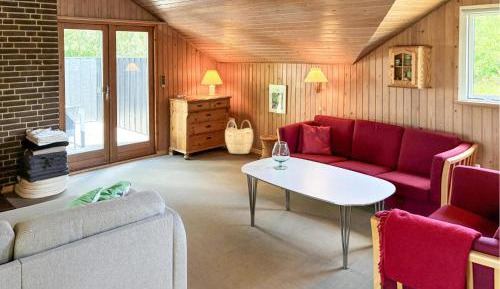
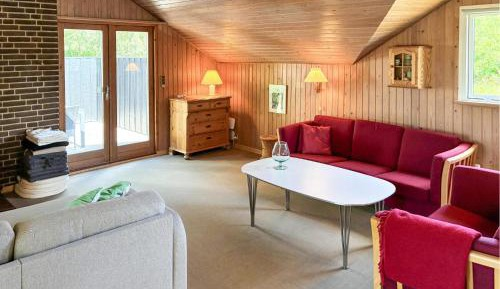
- woven basket (238, 136)
